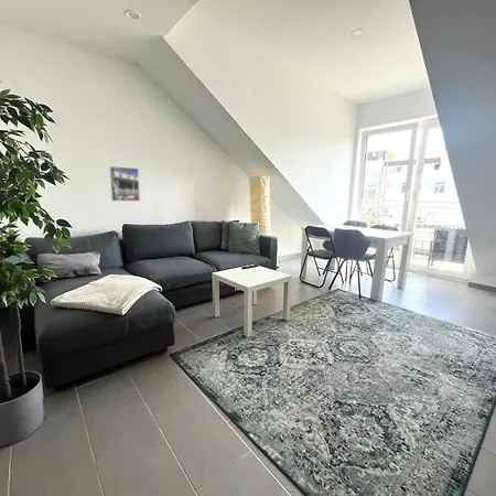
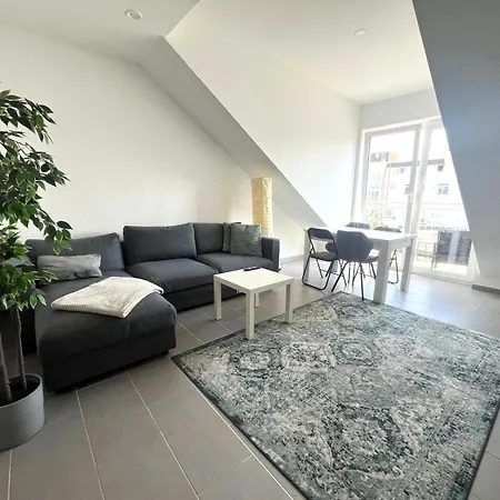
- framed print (125, 184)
